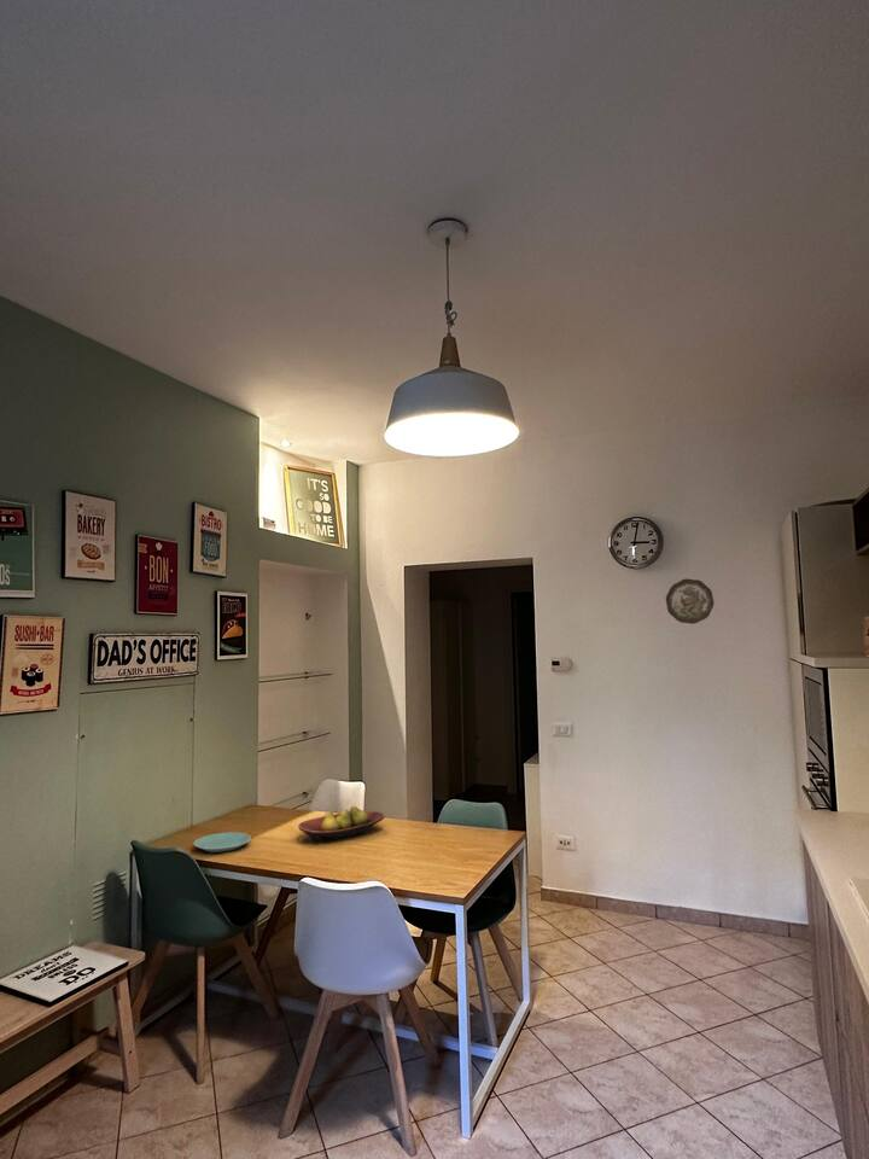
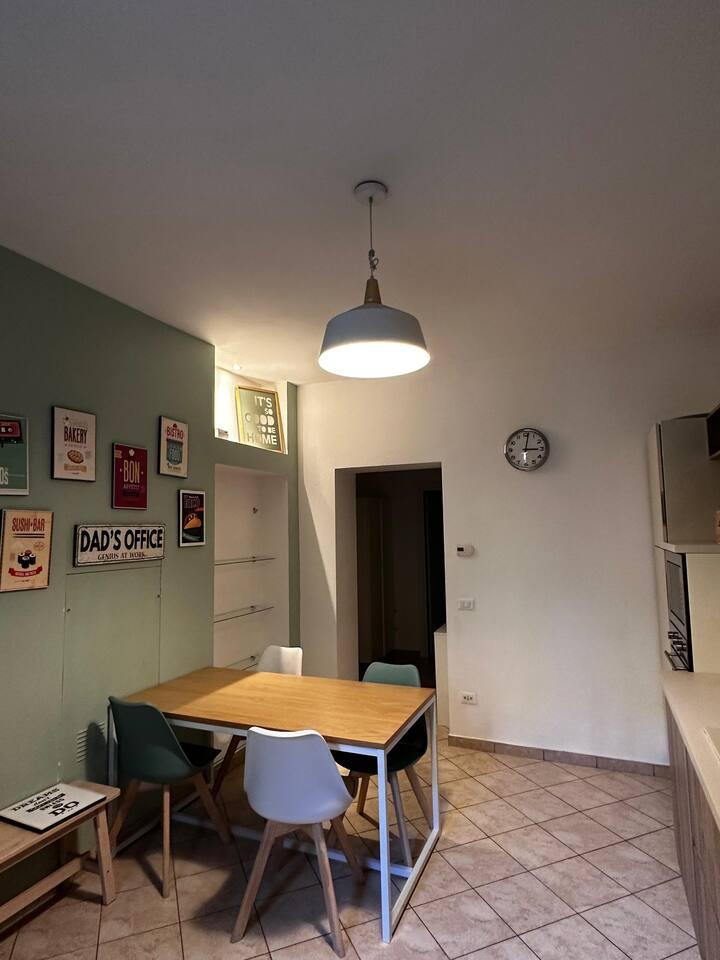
- decorative plate (689, 601)
- fruit bowl (342, 821)
- plate (222, 843)
